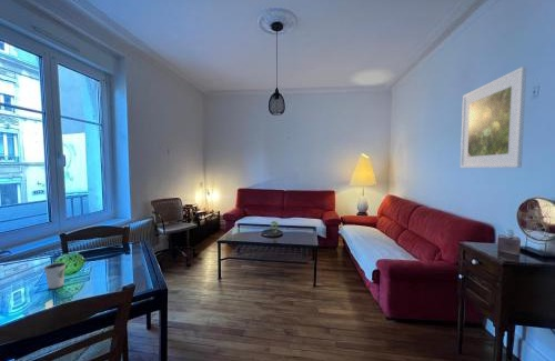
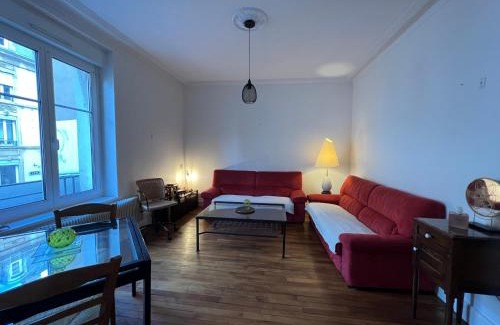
- dixie cup (56, 275)
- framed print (487, 126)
